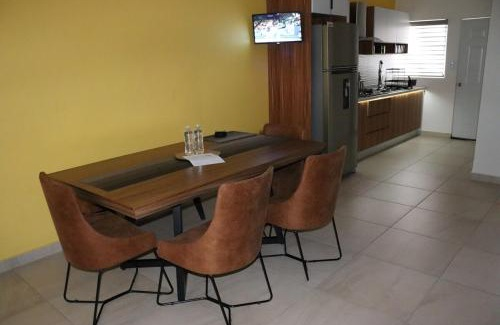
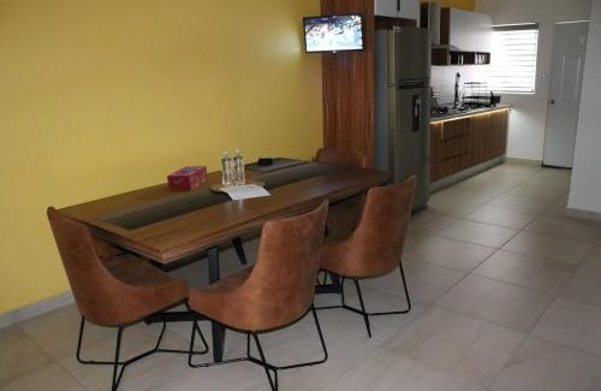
+ tissue box (188, 177)
